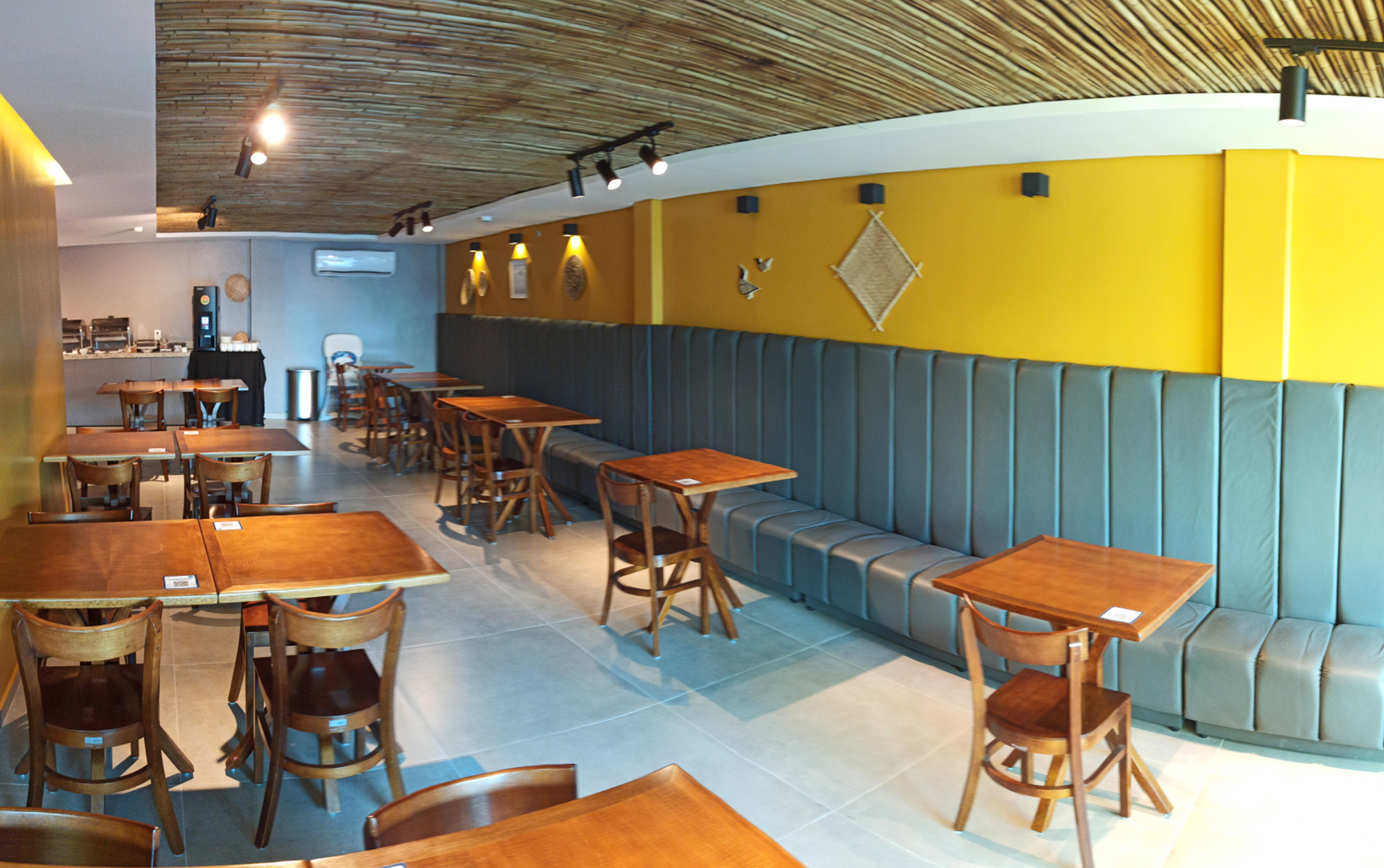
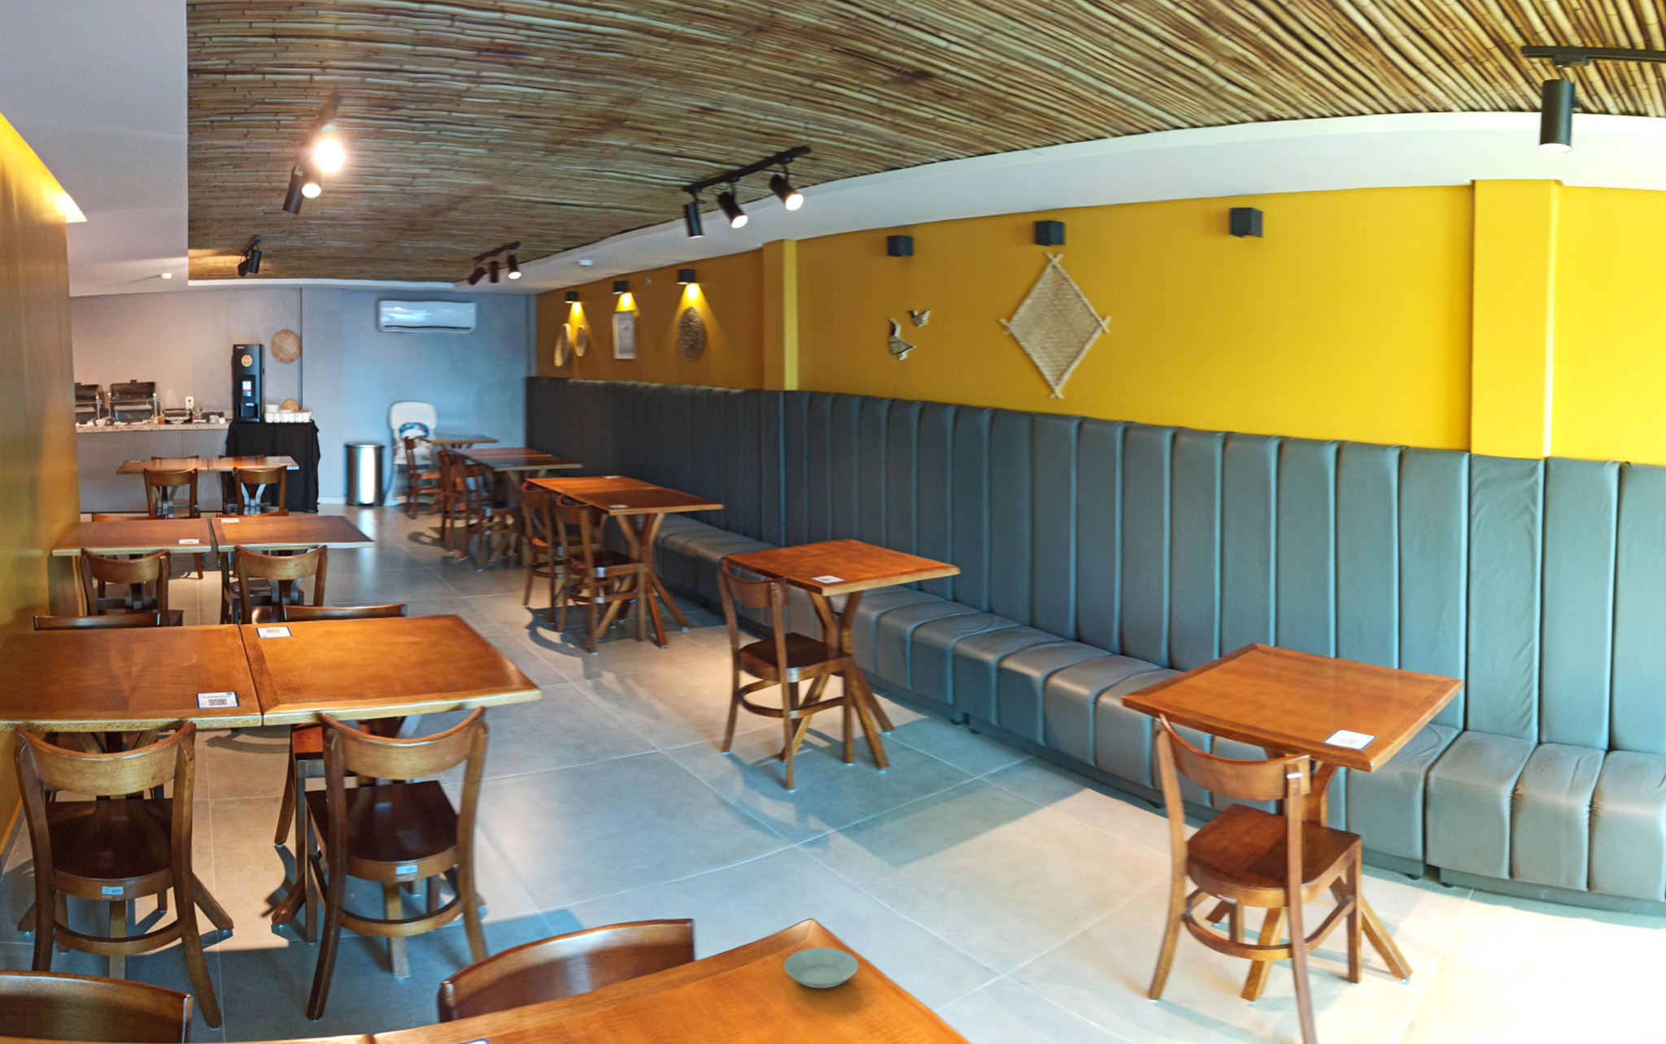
+ saucer (821, 971)
